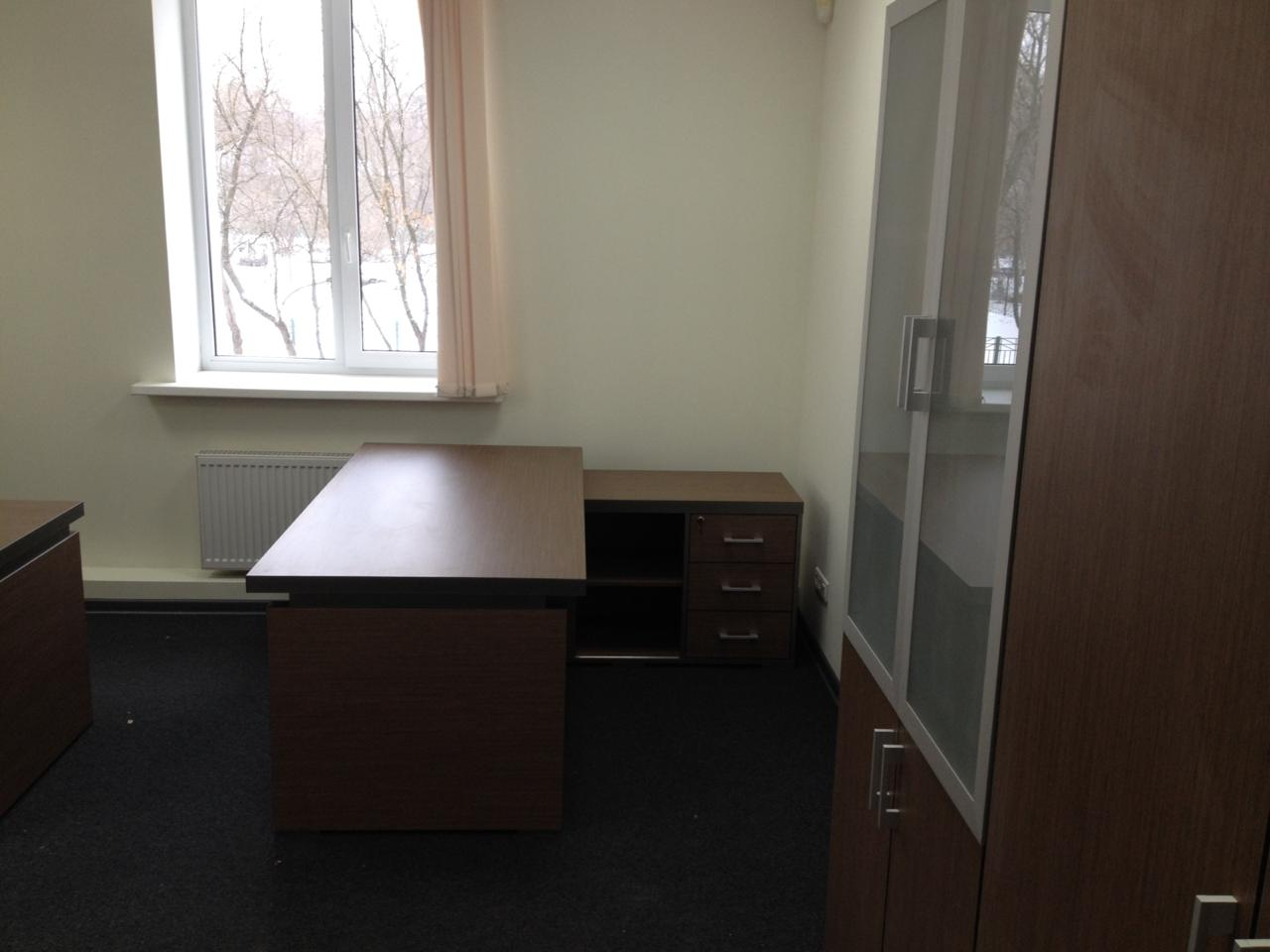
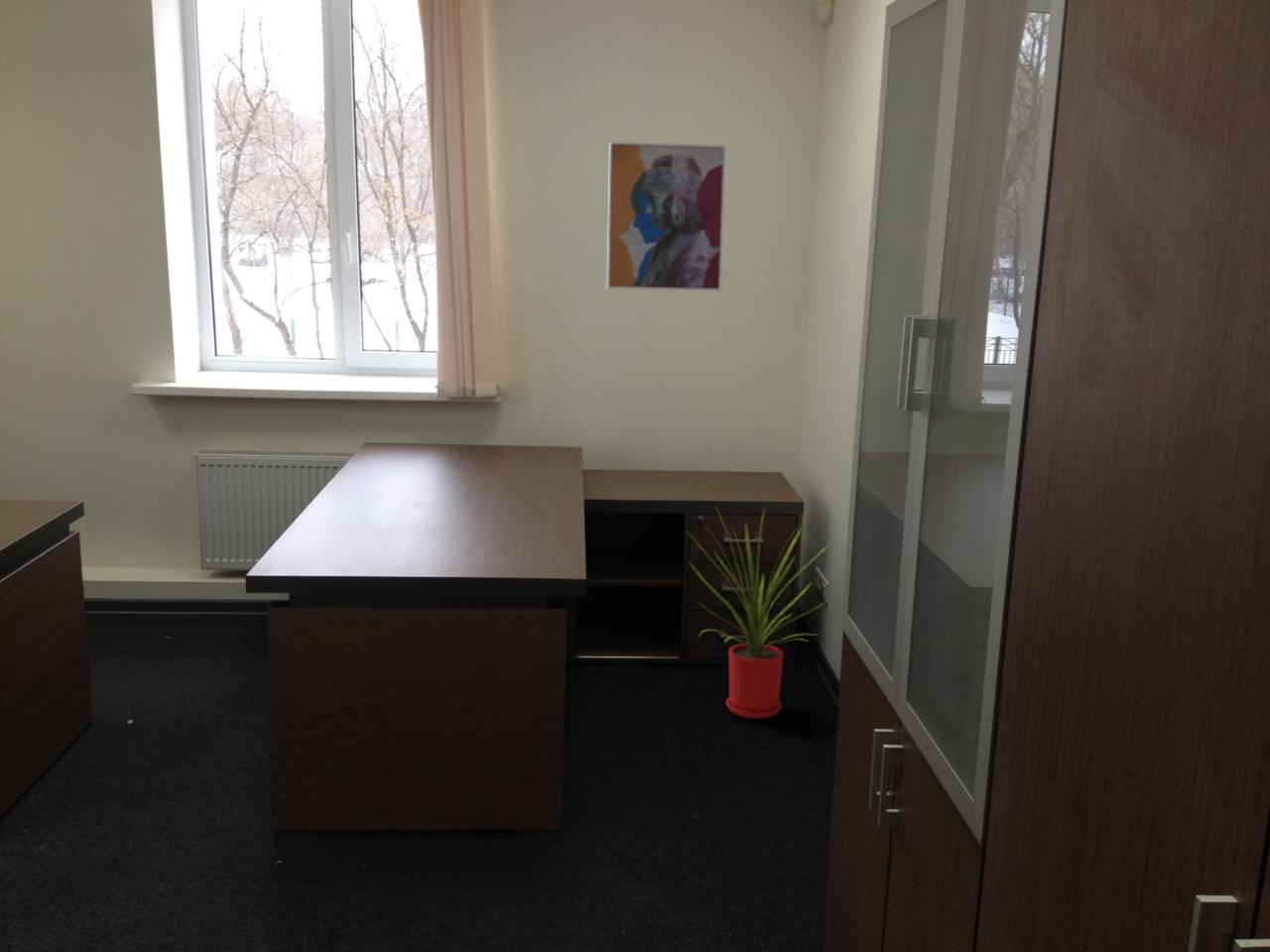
+ house plant (760, 615)
+ wall art (666, 217)
